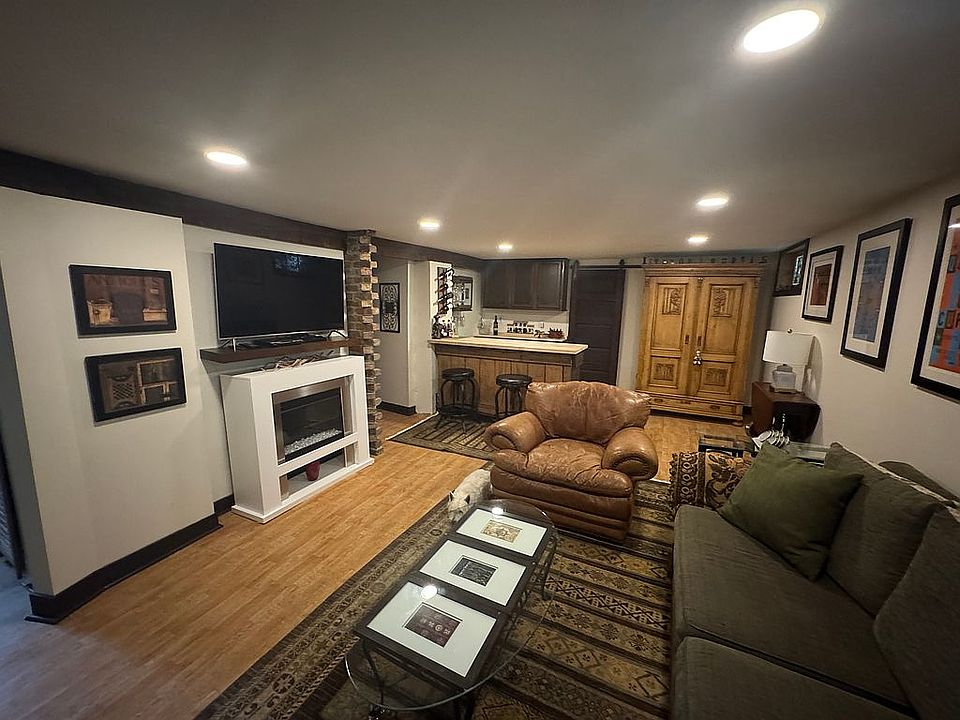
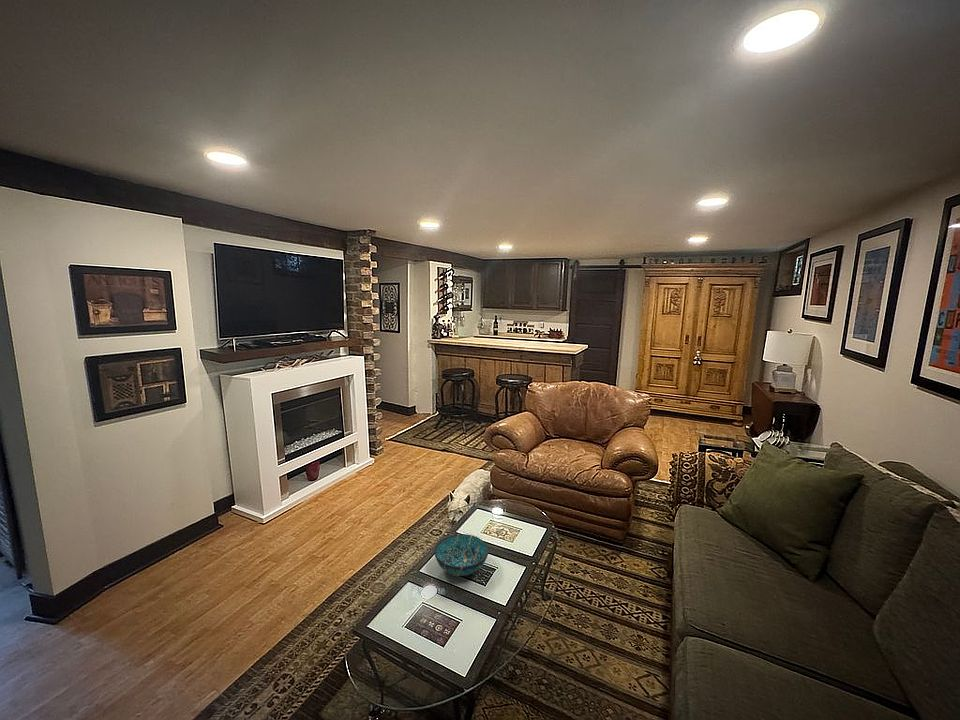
+ decorative bowl (461, 559)
